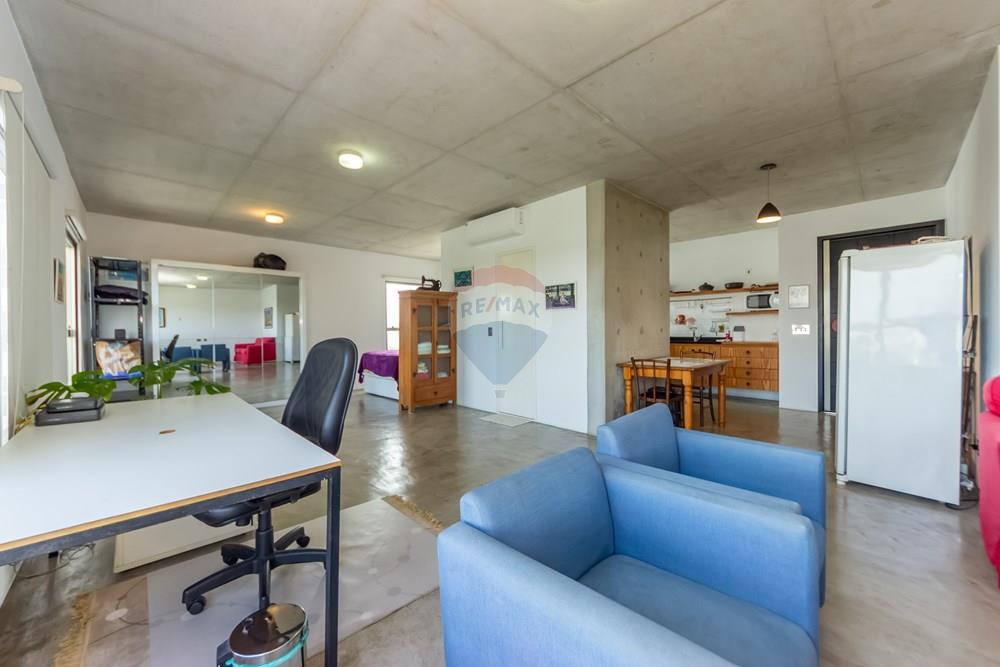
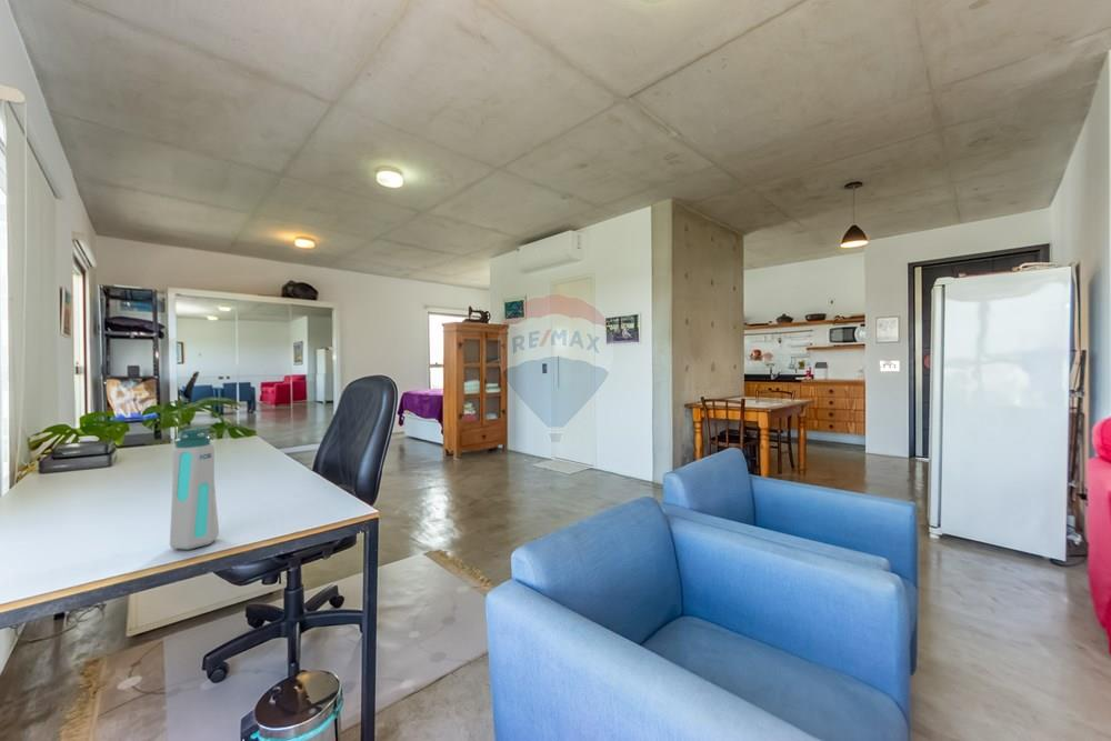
+ water bottle (194, 485)
